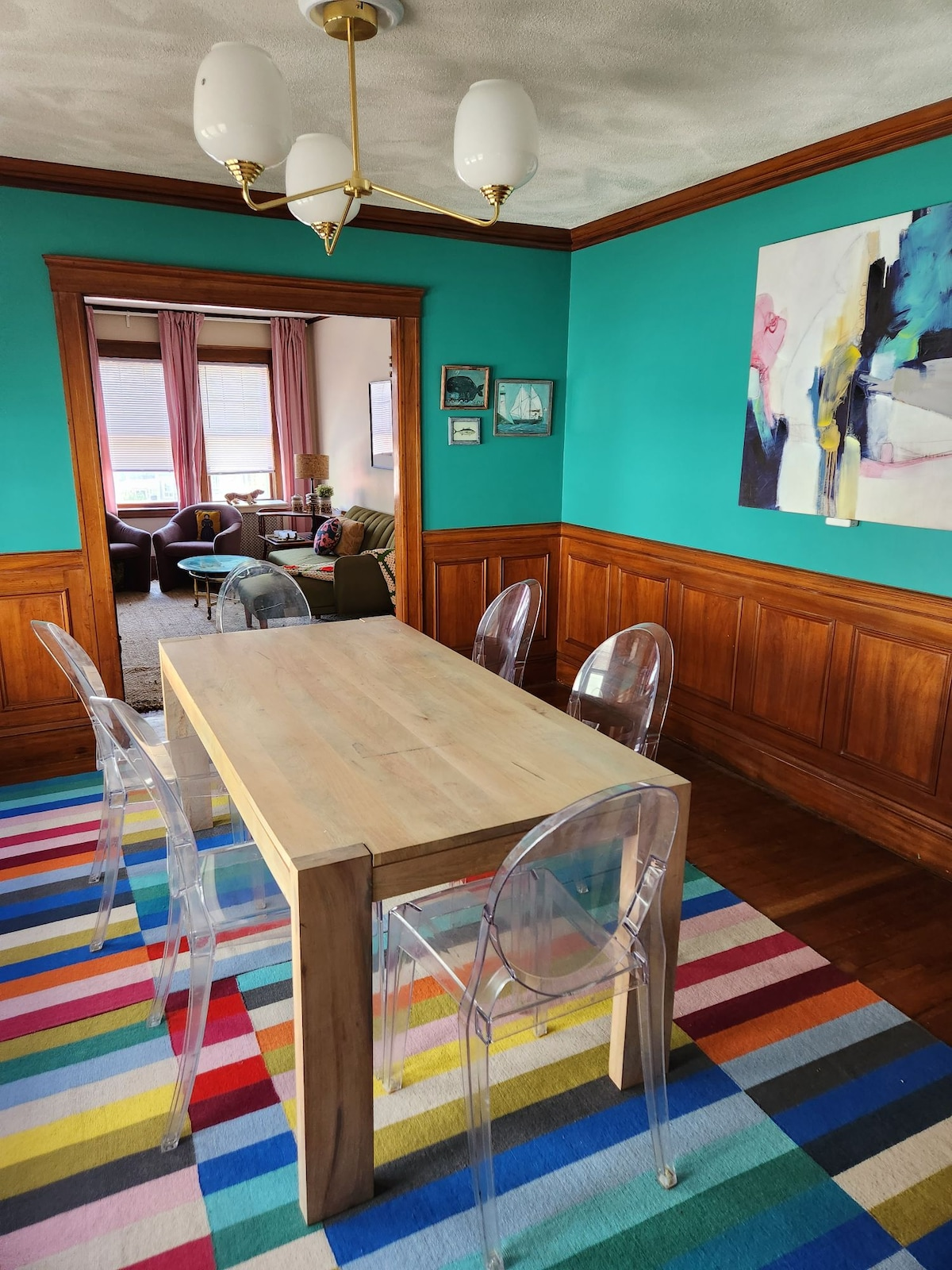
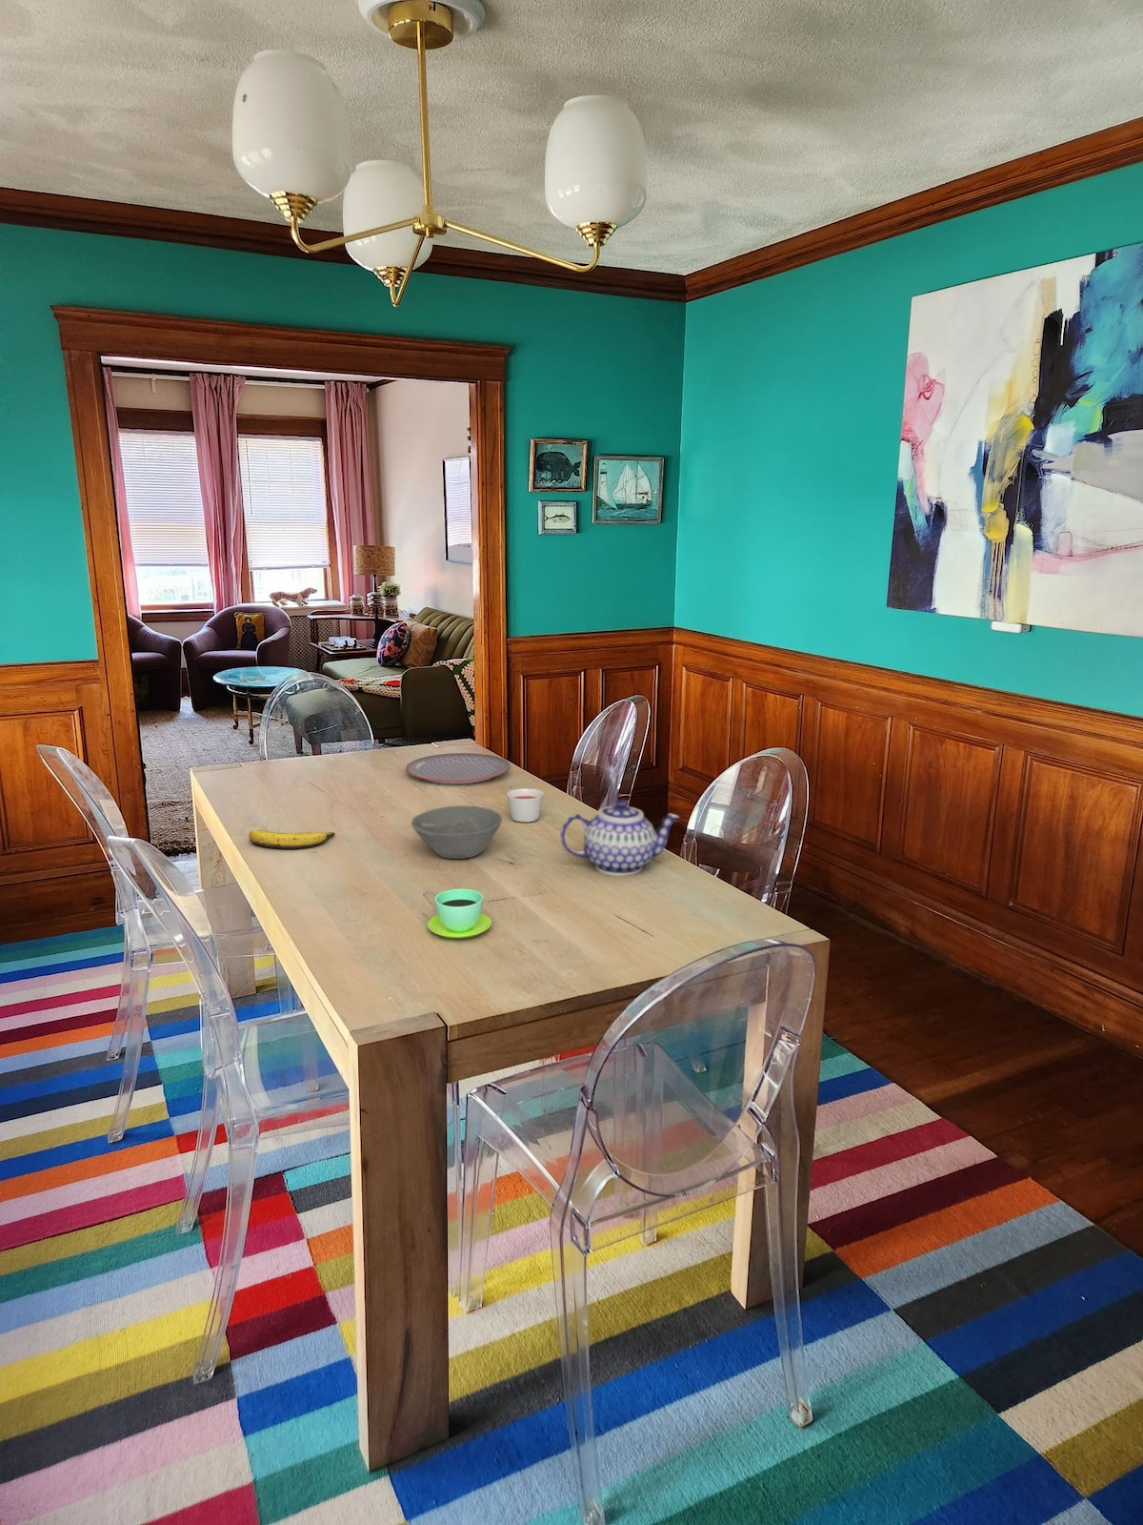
+ candle (525, 806)
+ teapot (620, 833)
+ bowl (457, 835)
+ cup (459, 913)
+ banana (293, 835)
+ plate (459, 770)
